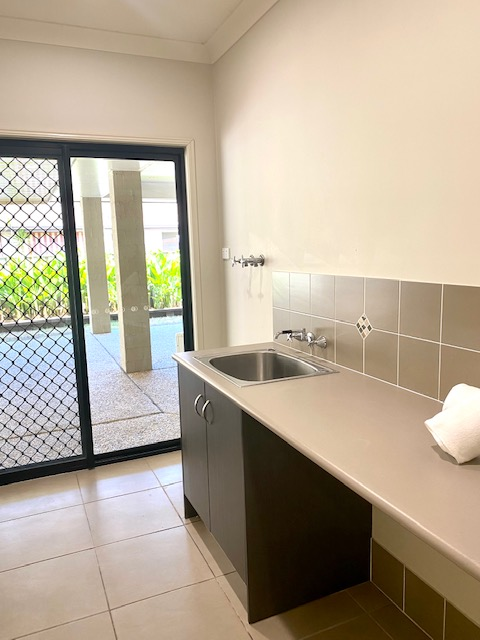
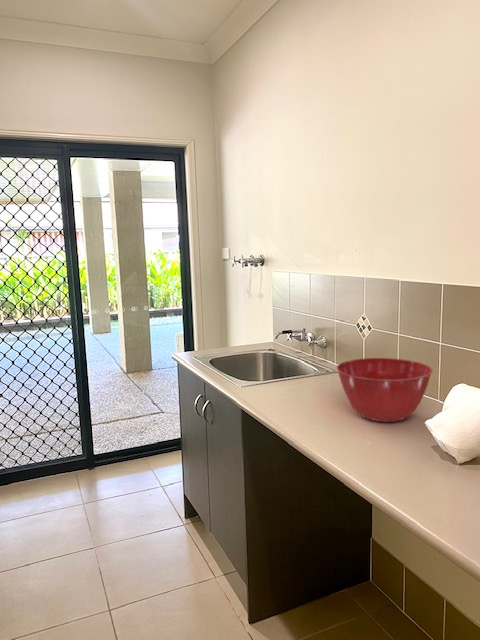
+ mixing bowl (382, 391)
